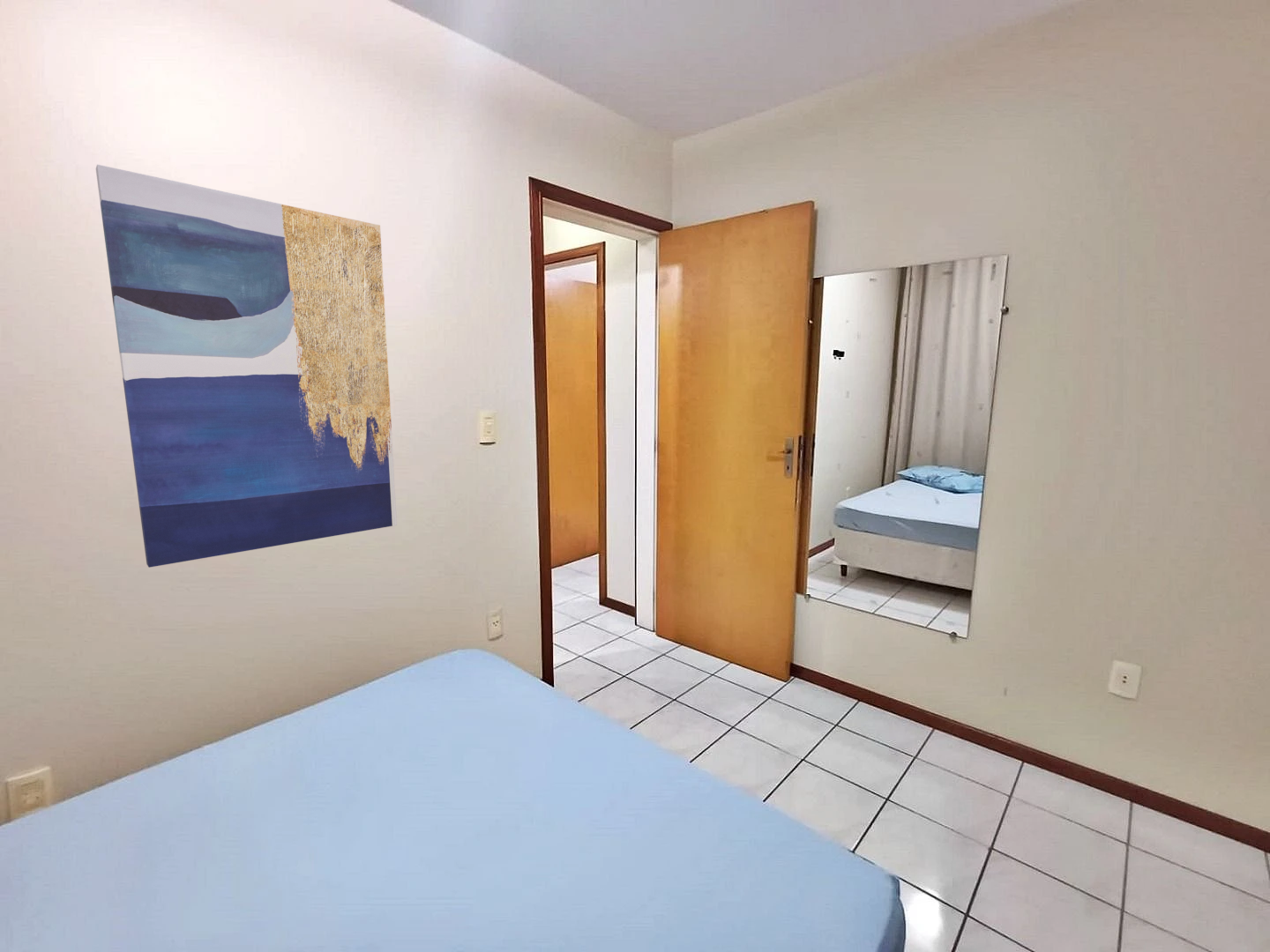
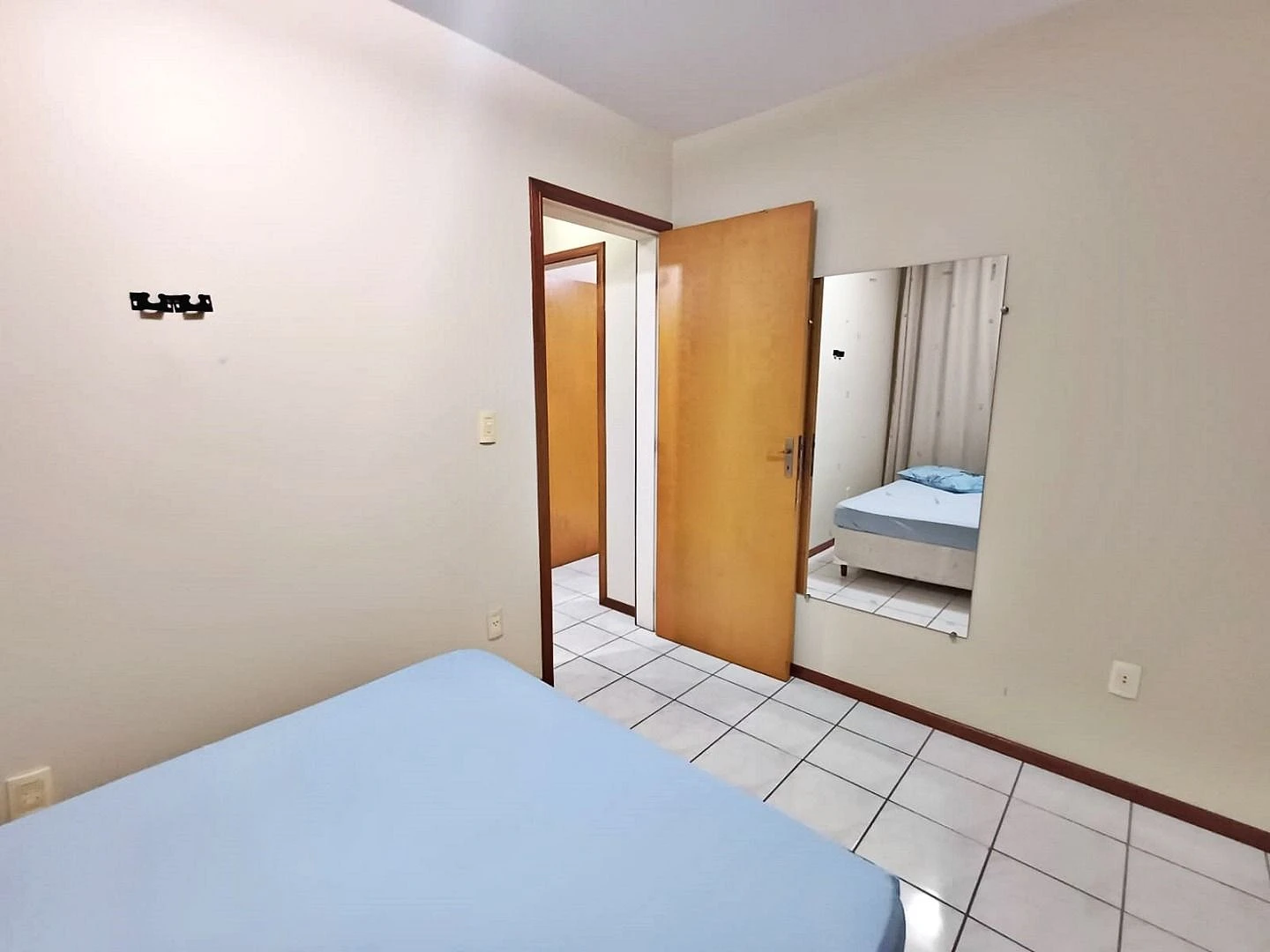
- wall art (273, 379)
